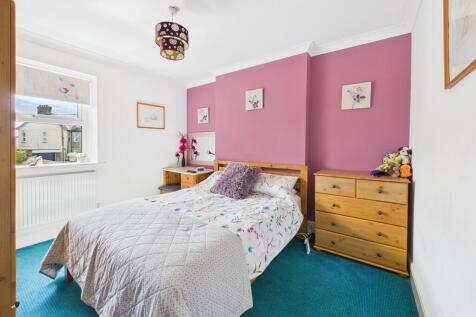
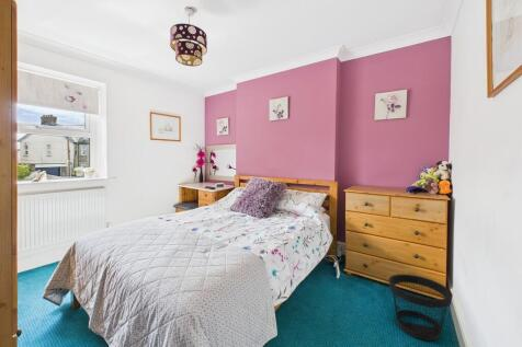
+ wastebasket (418, 308)
